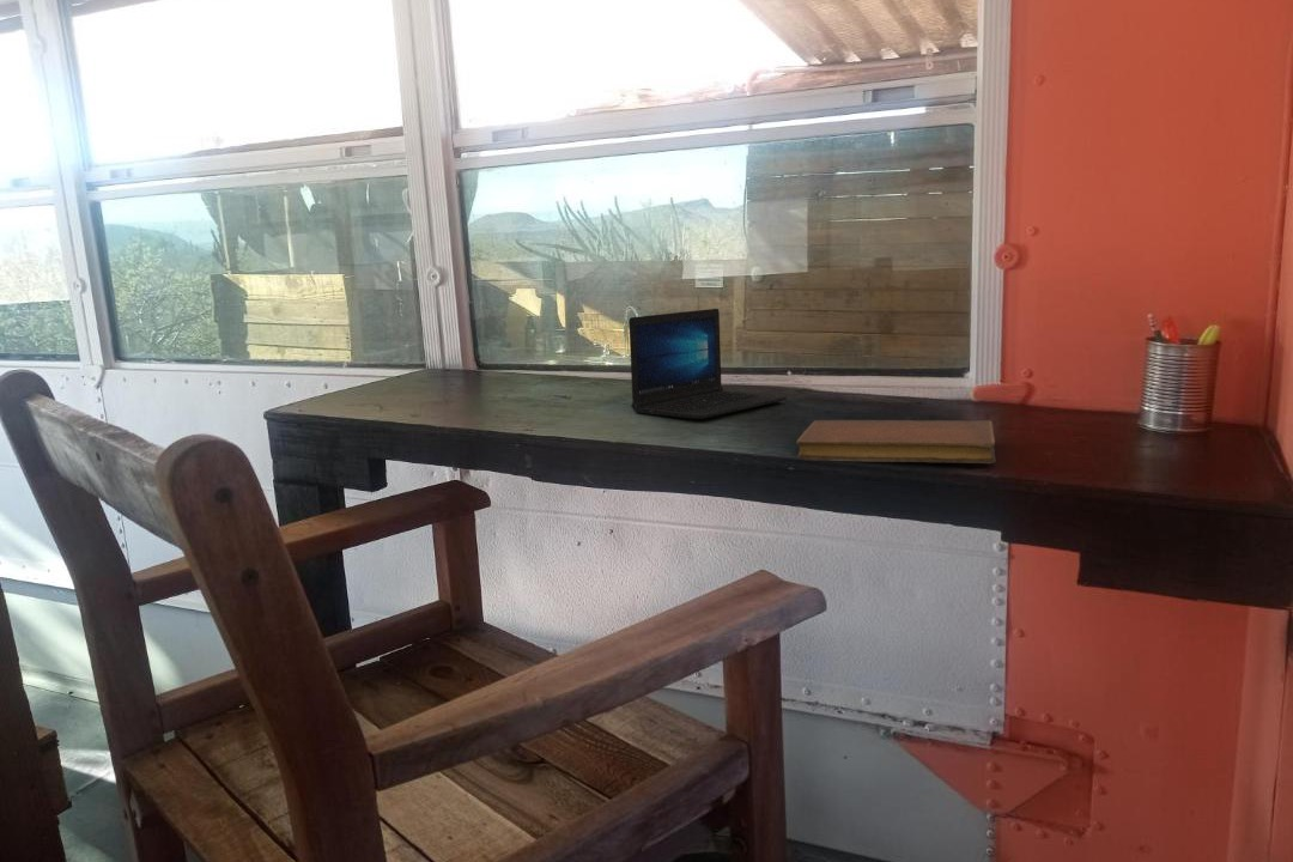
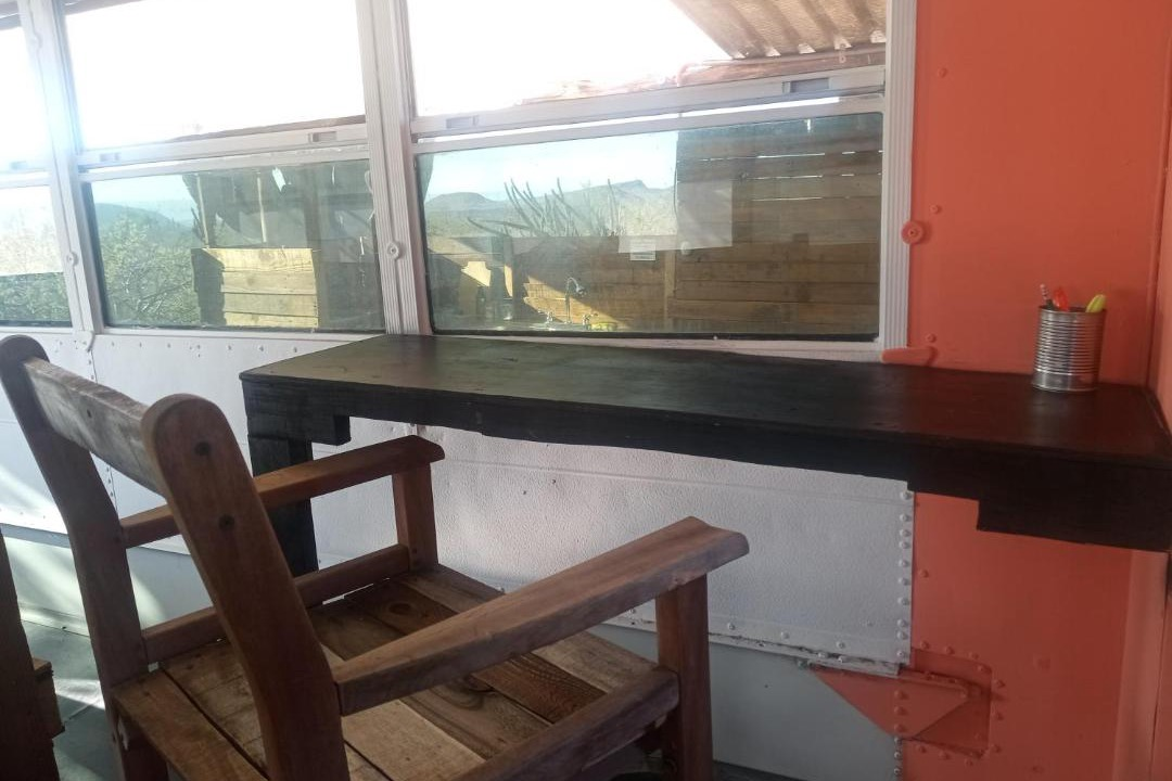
- notebook (897, 438)
- laptop (709, 359)
